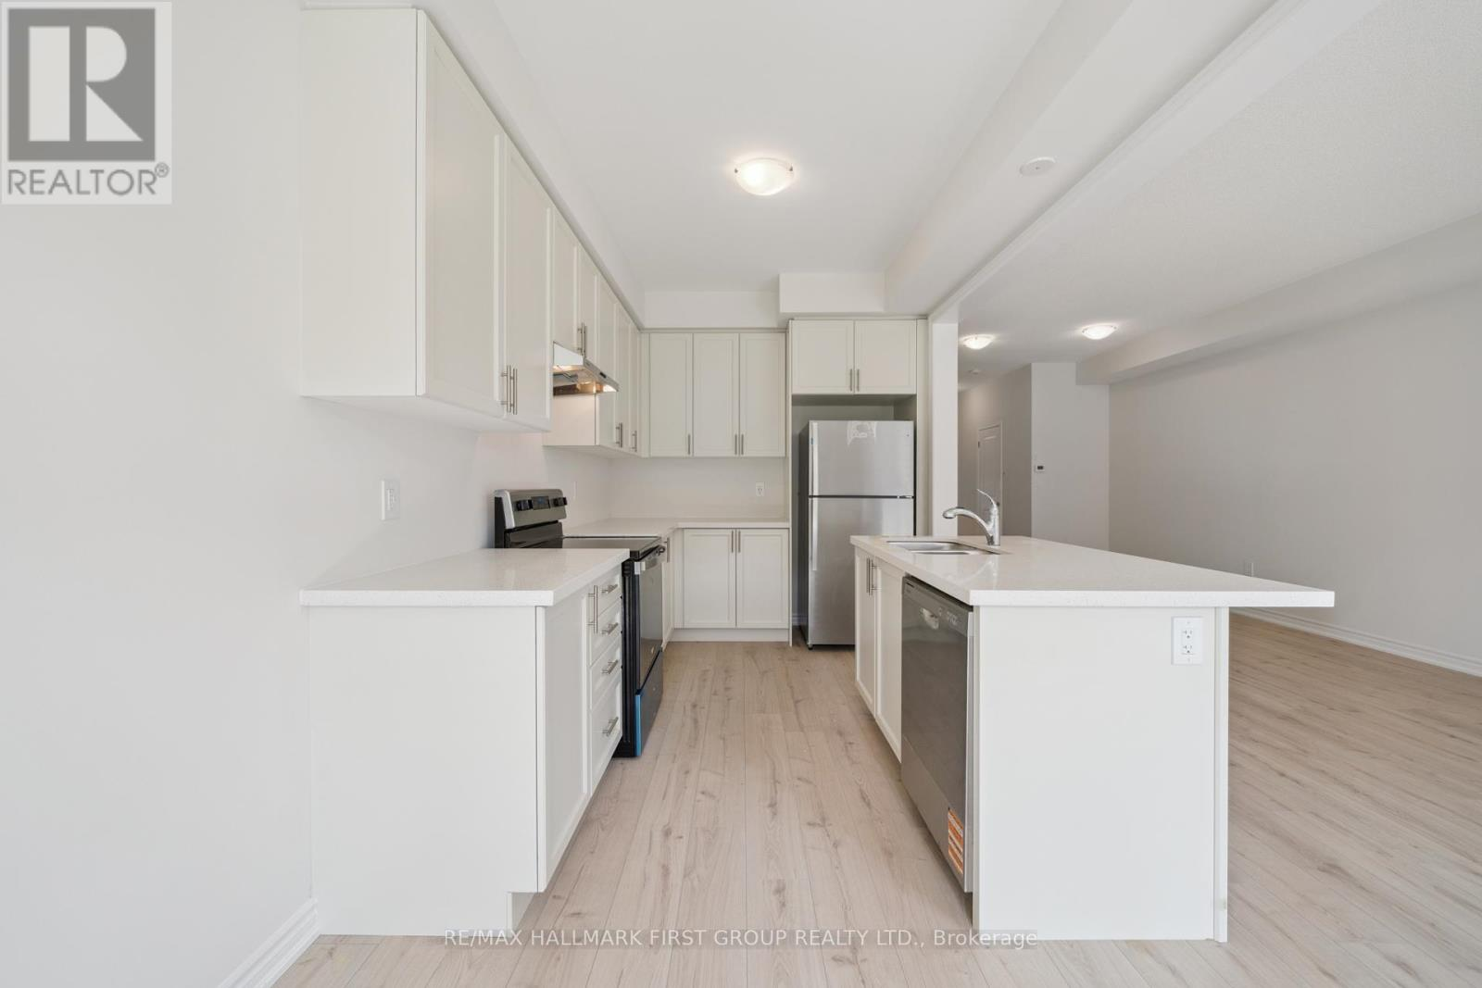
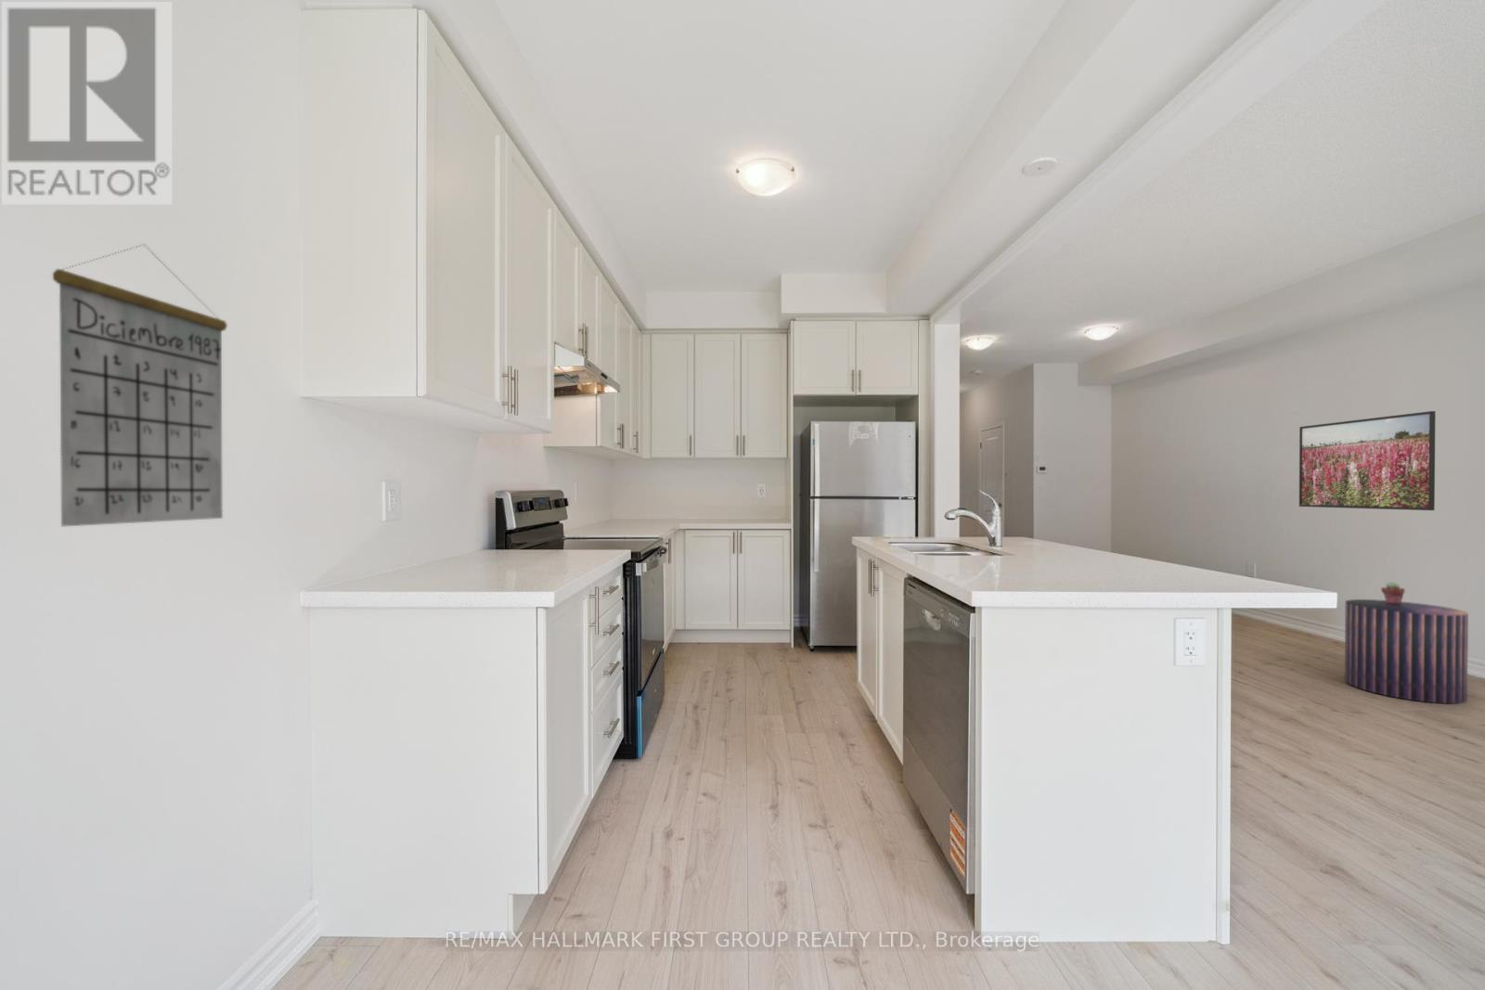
+ stool (1402, 647)
+ potted succulent (1392, 592)
+ calendar (150, 383)
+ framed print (1359, 464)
